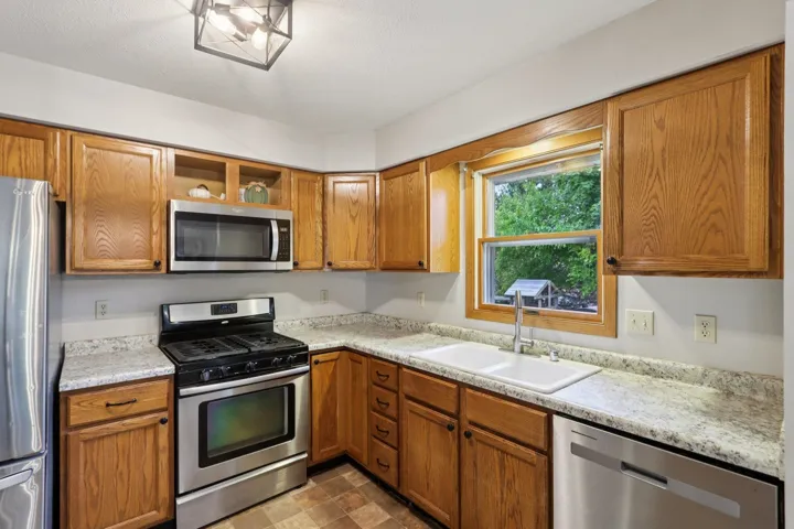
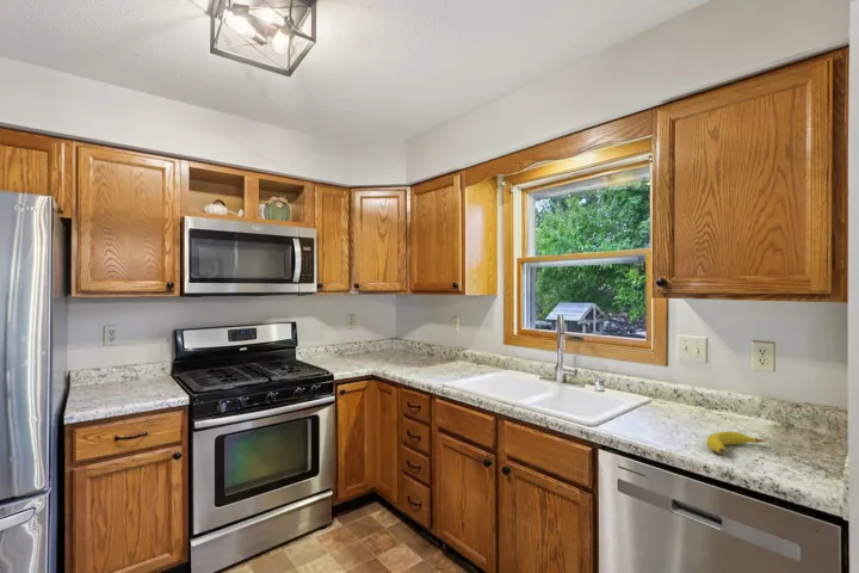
+ fruit (733, 443)
